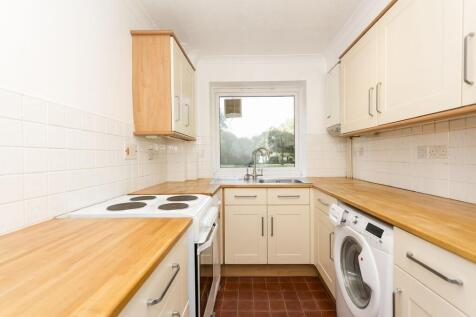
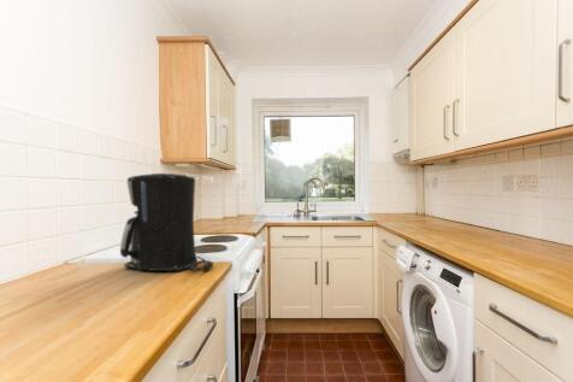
+ coffee maker (163, 221)
